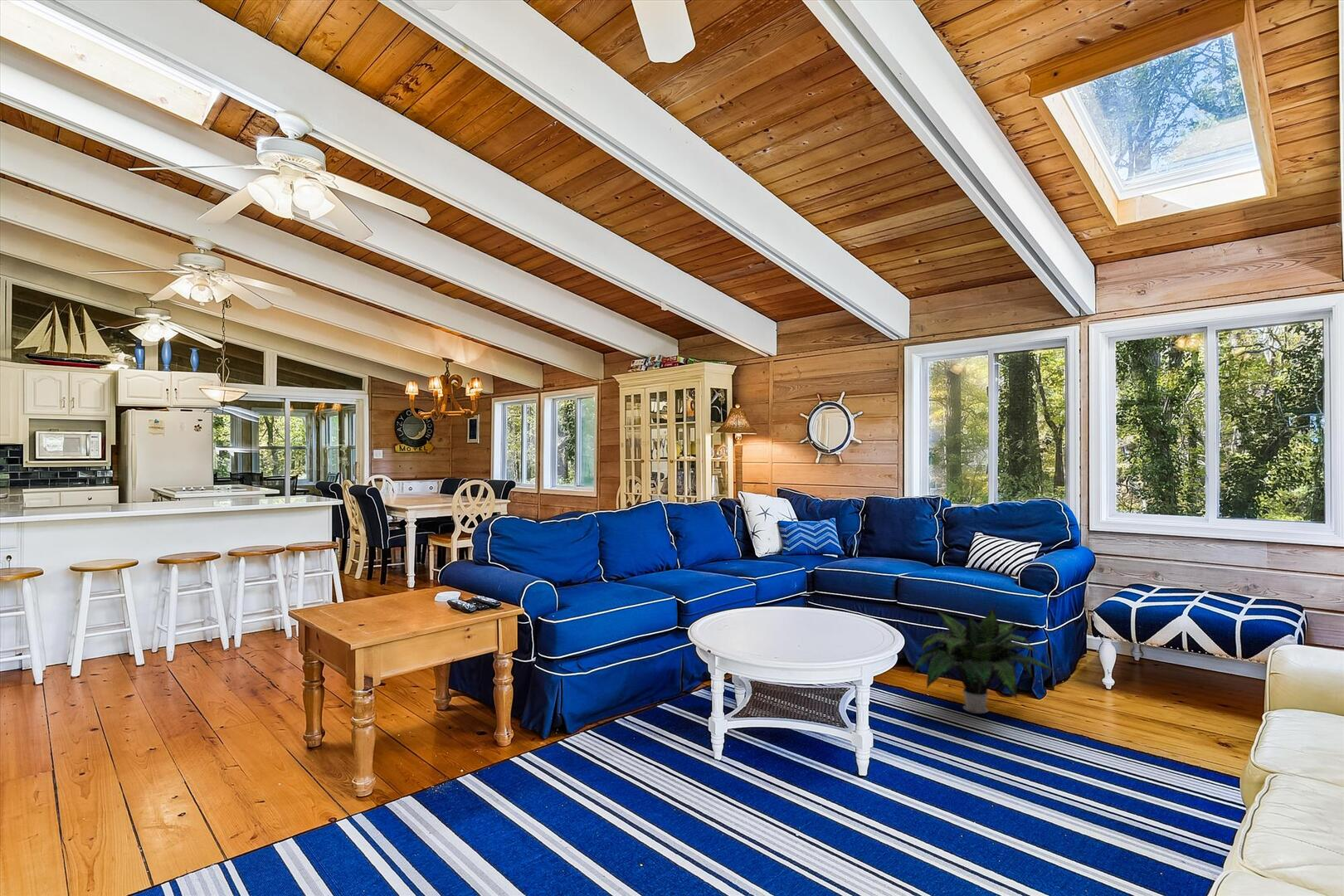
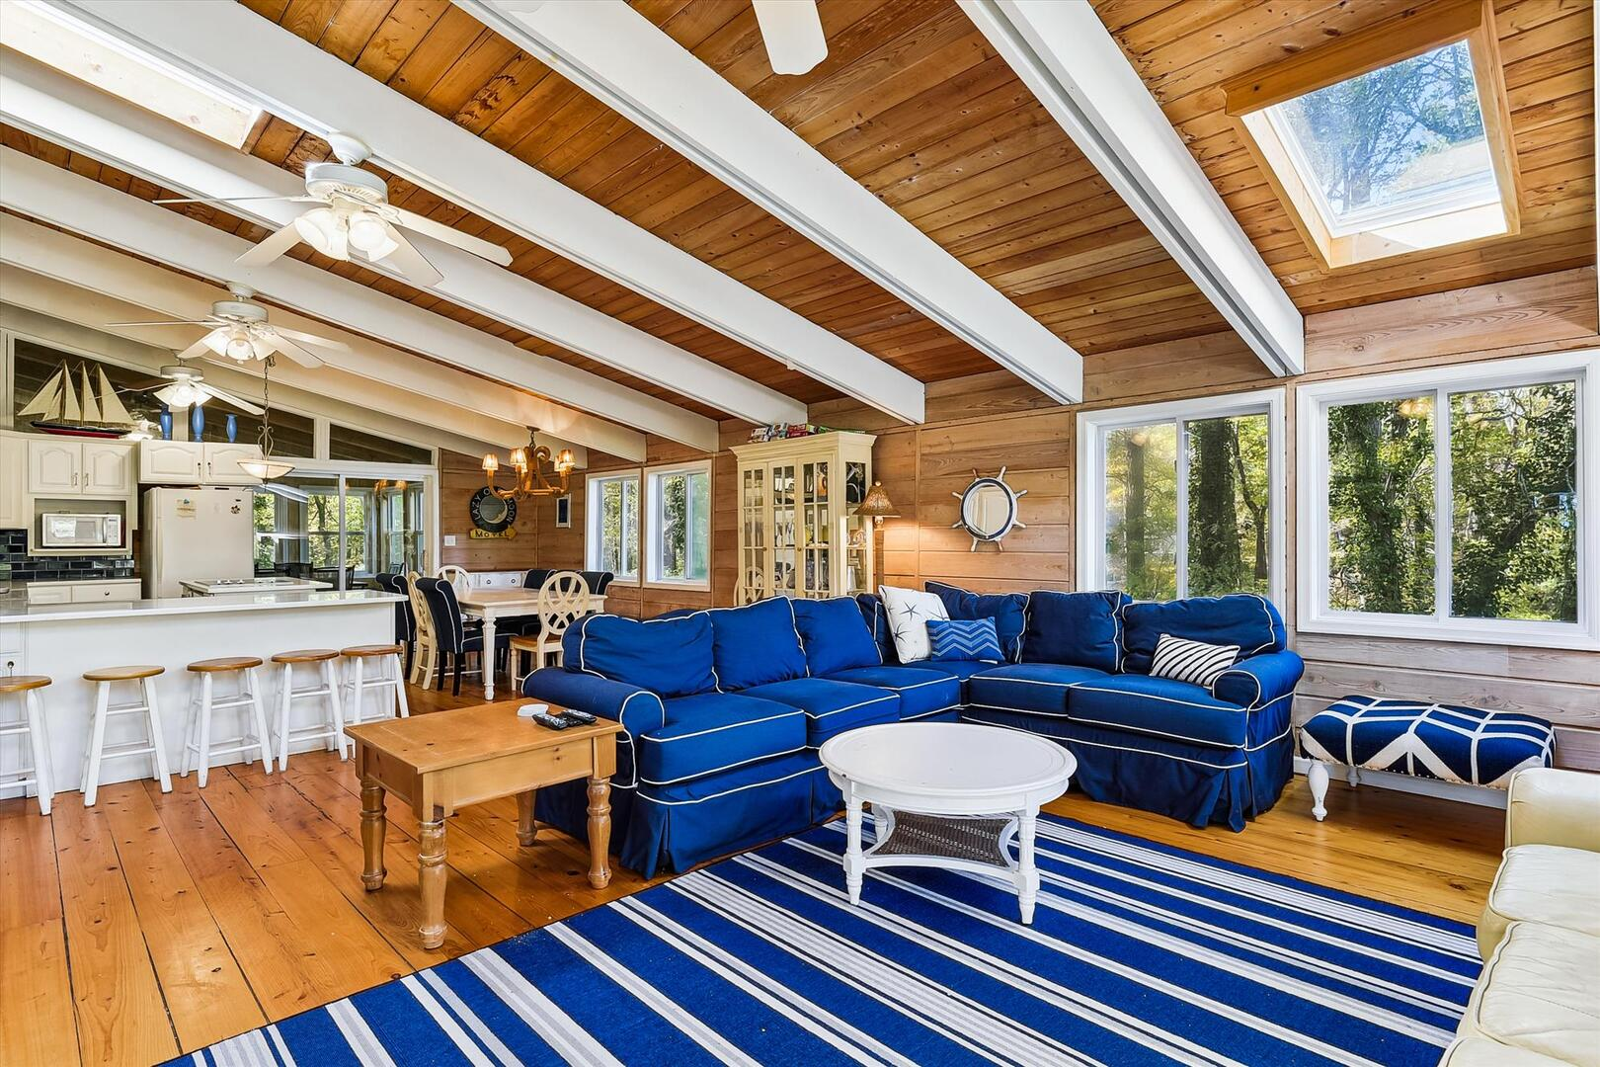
- potted plant (978, 660)
